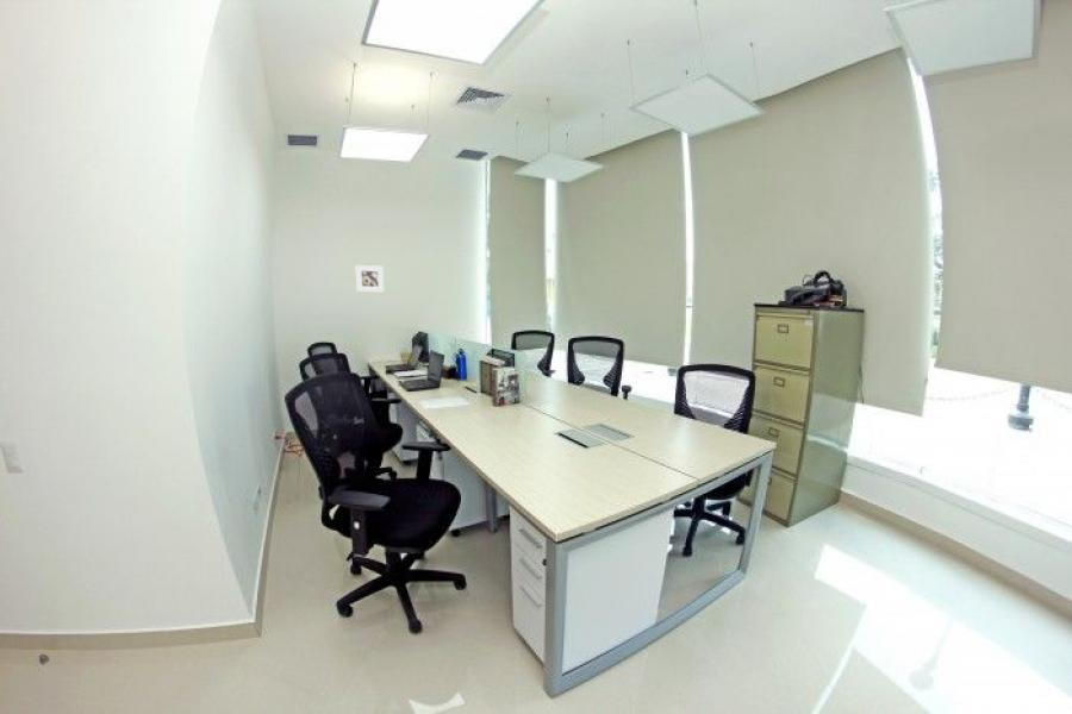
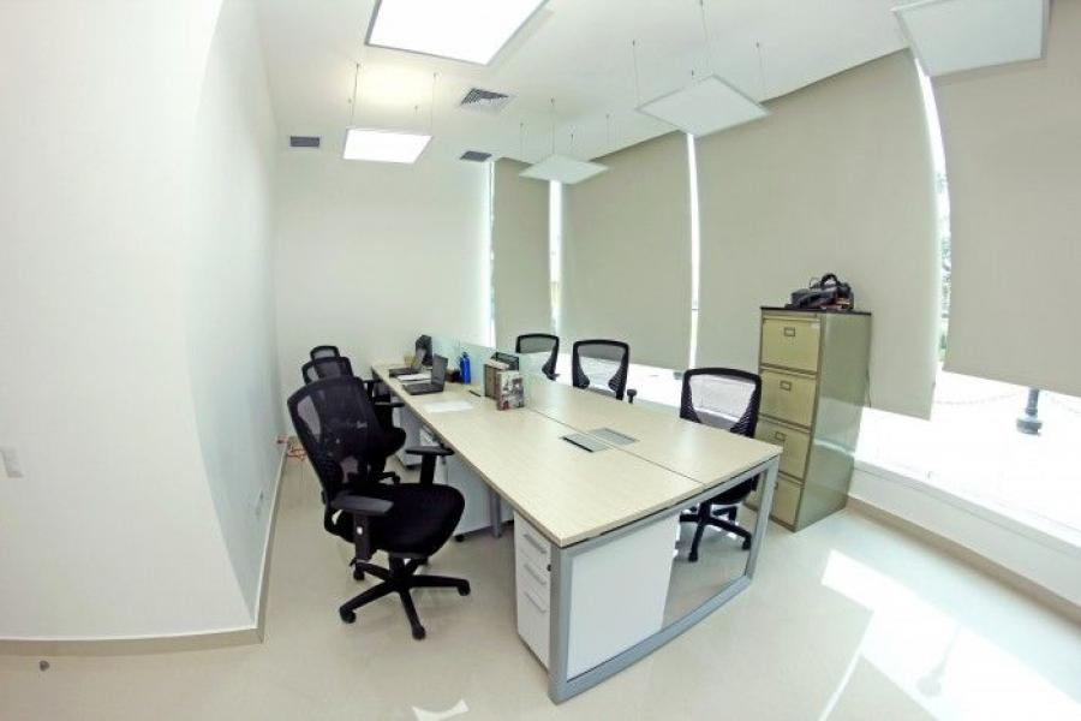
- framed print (369, 278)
